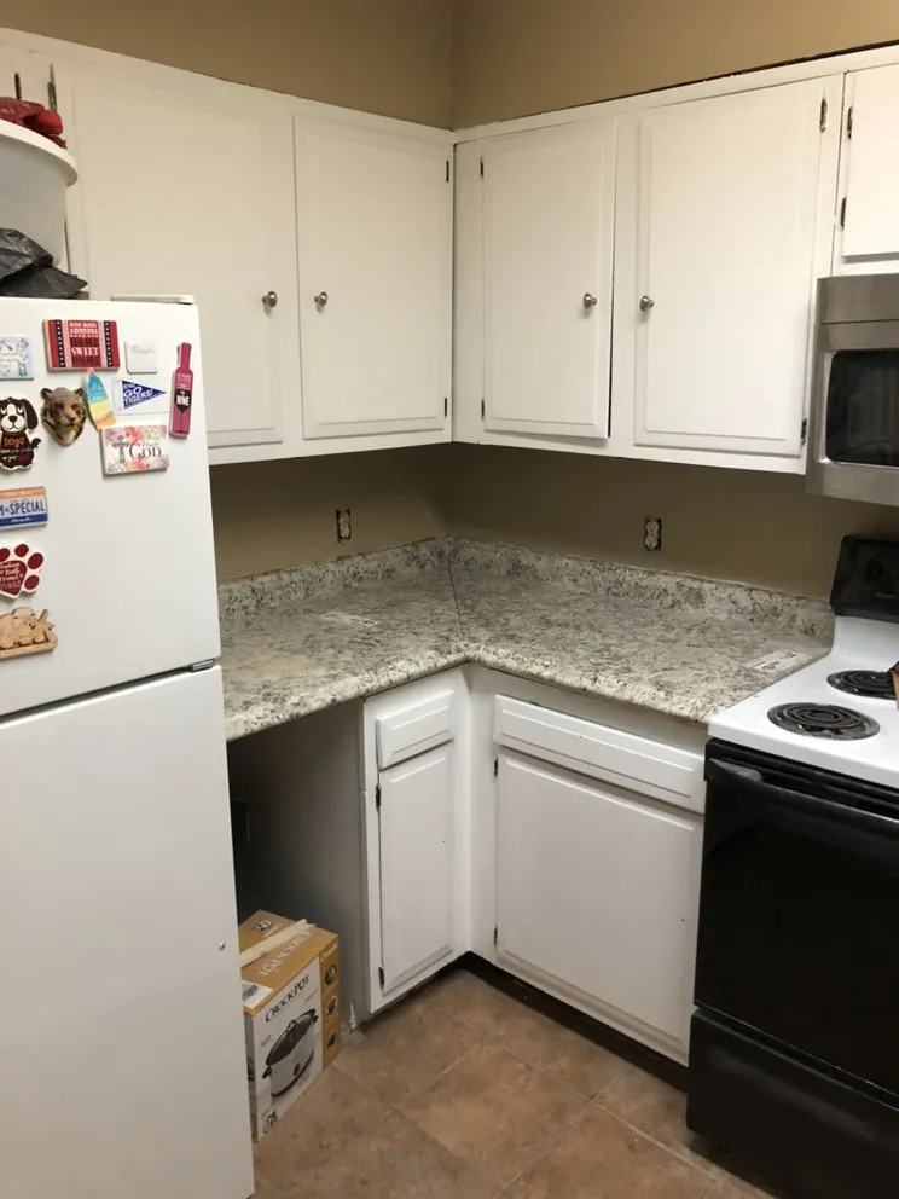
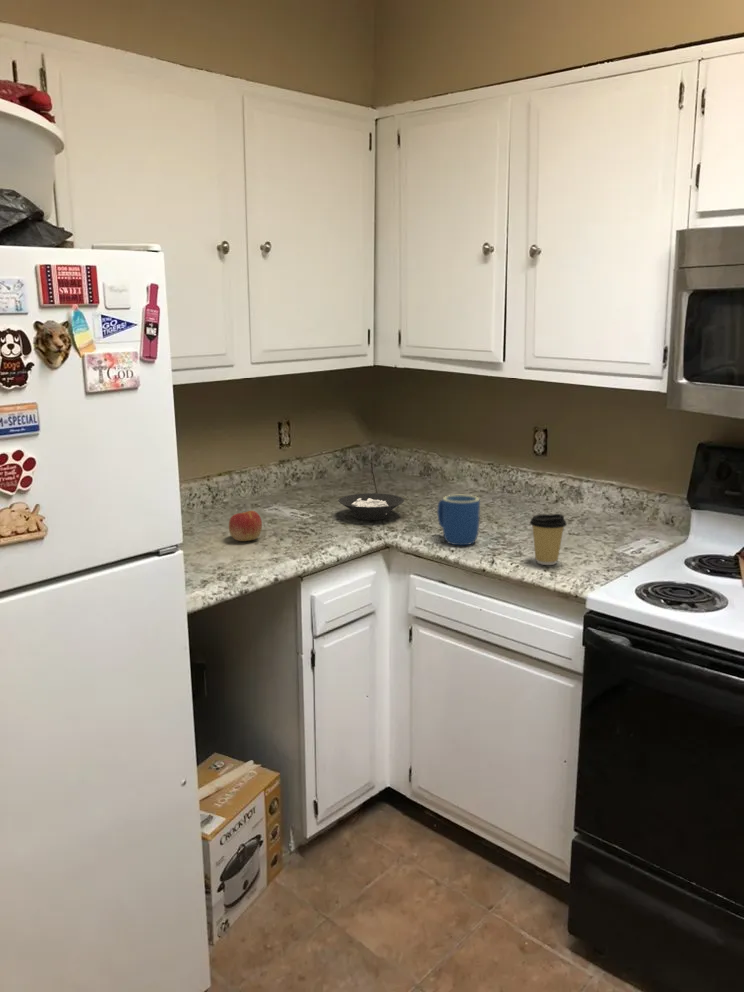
+ cereal bowl (371, 508)
+ apple (244, 525)
+ coffee cup (547, 539)
+ mug (457, 519)
